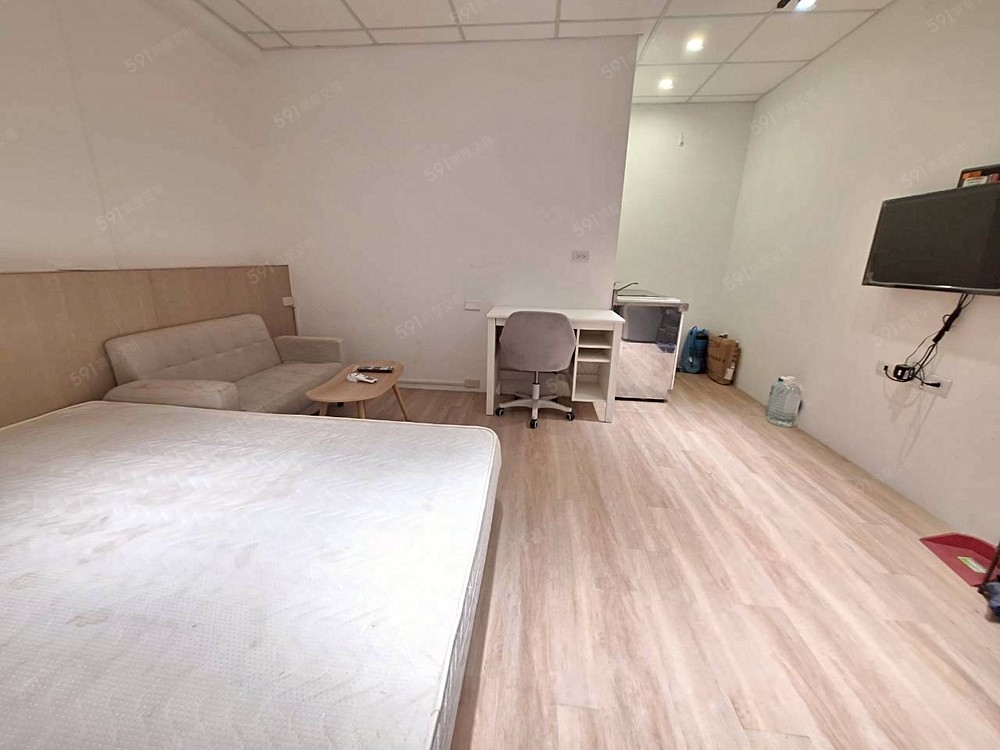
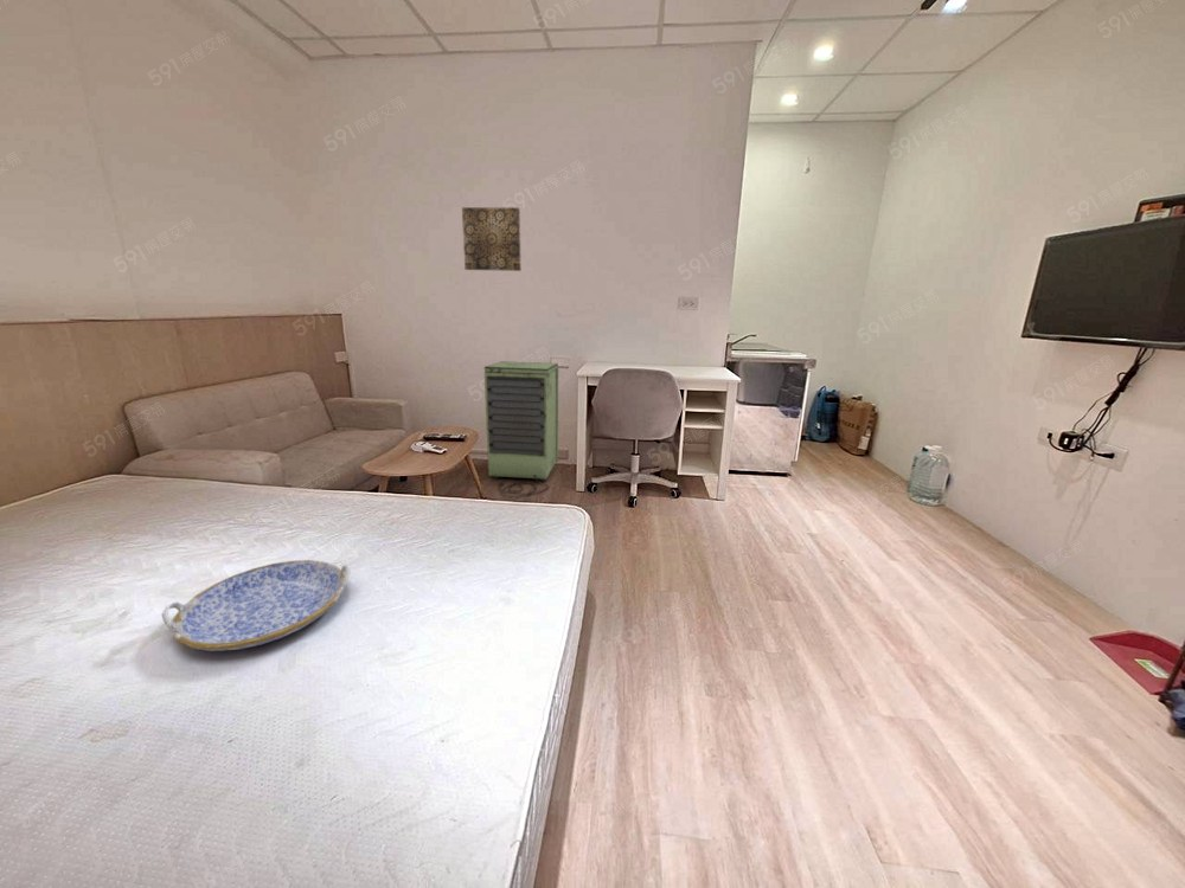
+ wall art (492, 239)
+ serving tray (267, 599)
+ storage cabinet (520, 424)
